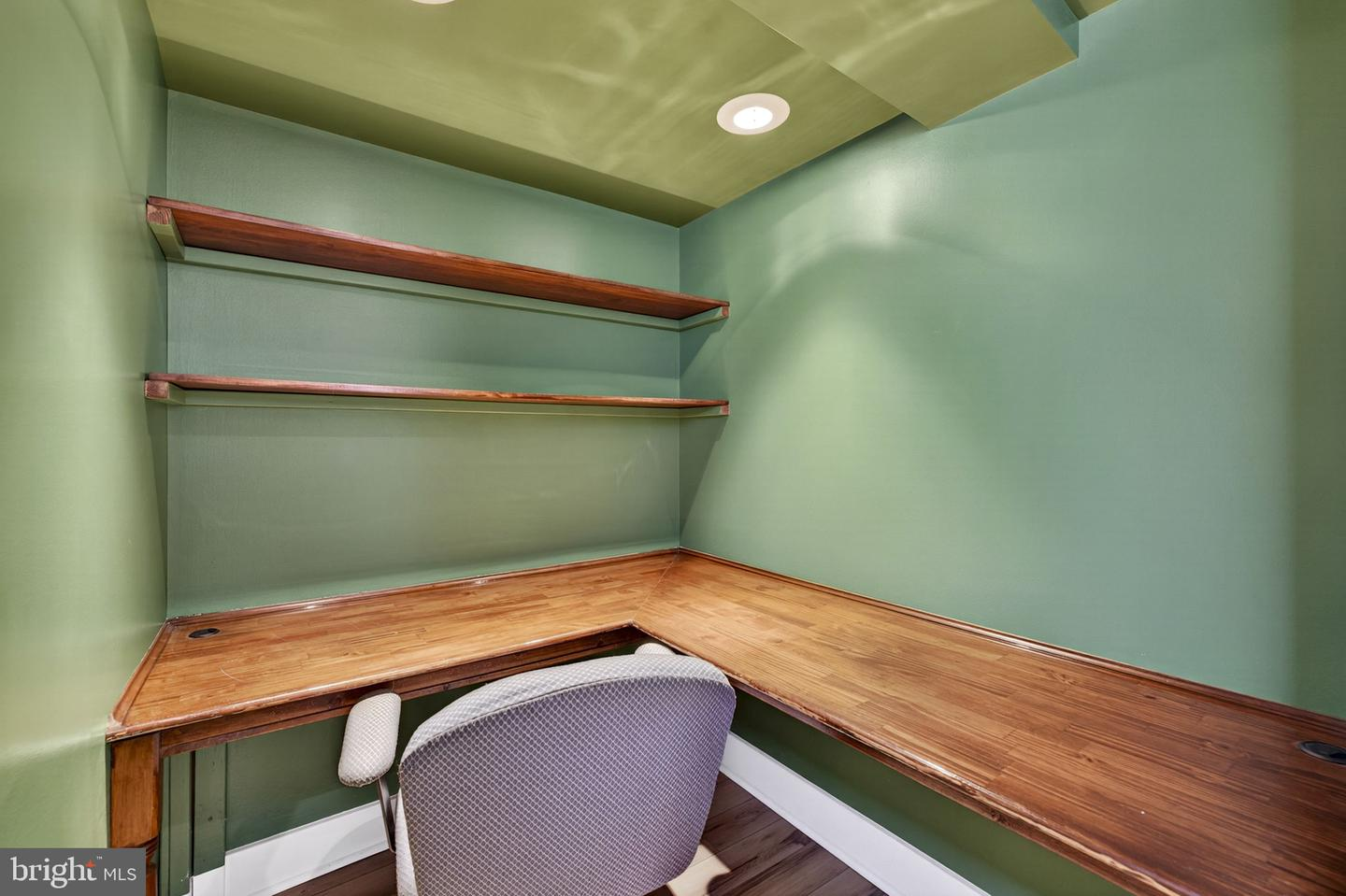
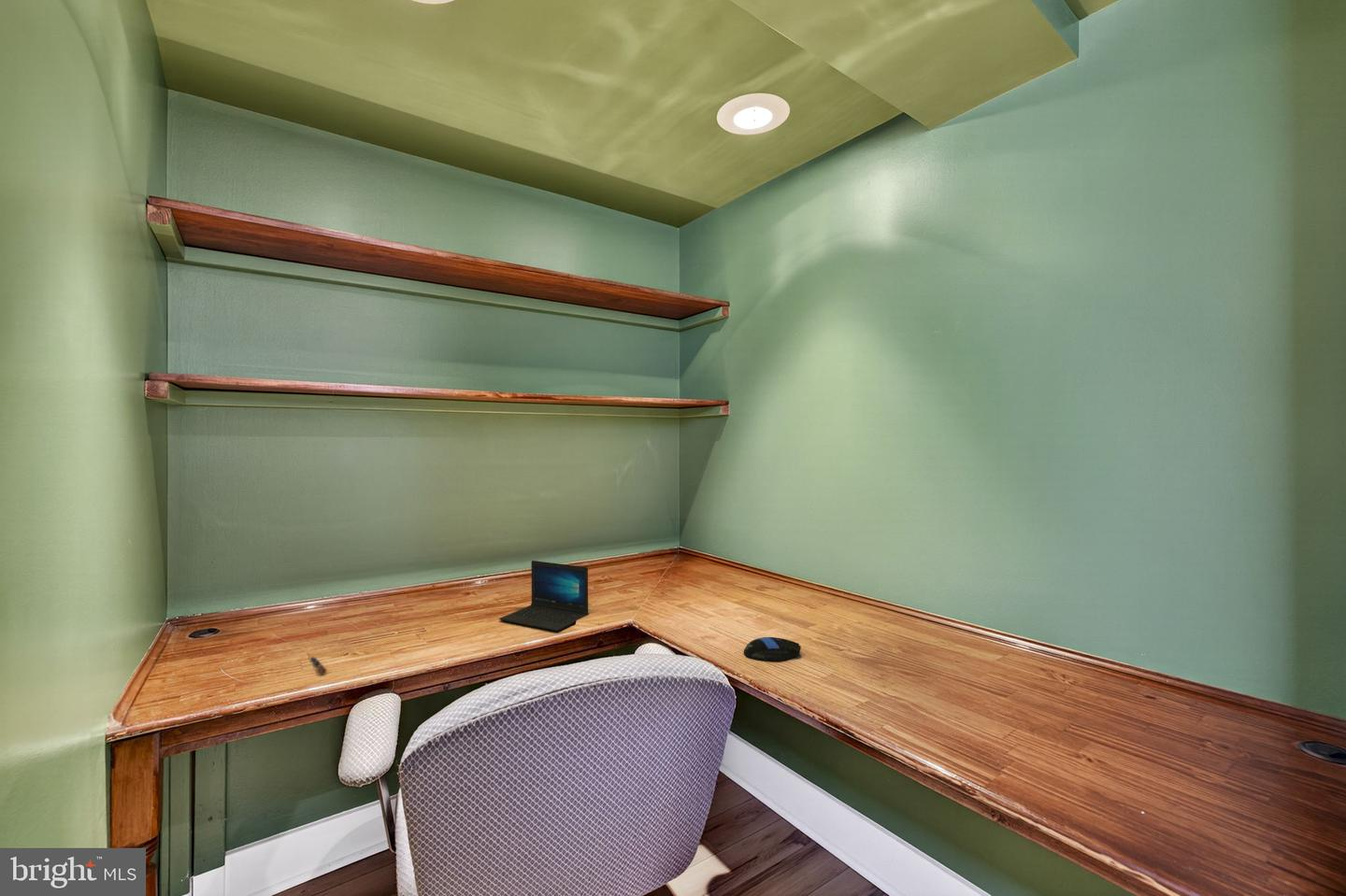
+ pen (318, 663)
+ laptop (544, 593)
+ computer mouse (772, 646)
